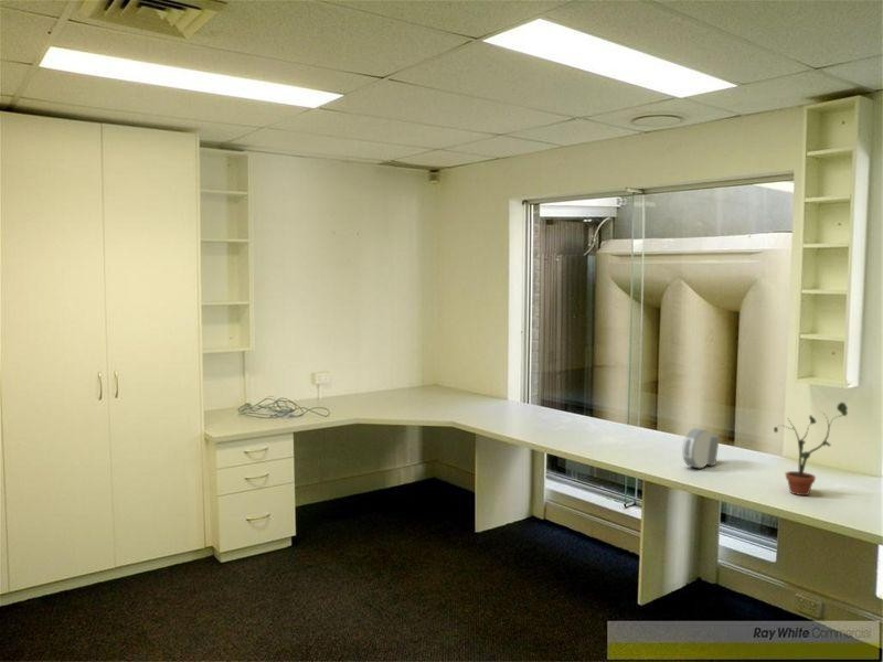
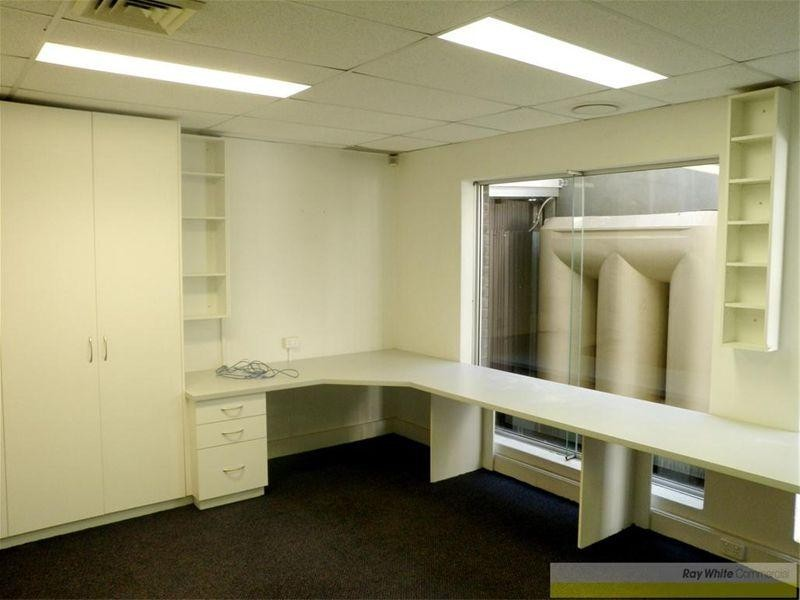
- alarm clock (699, 448)
- potted plant (810, 450)
